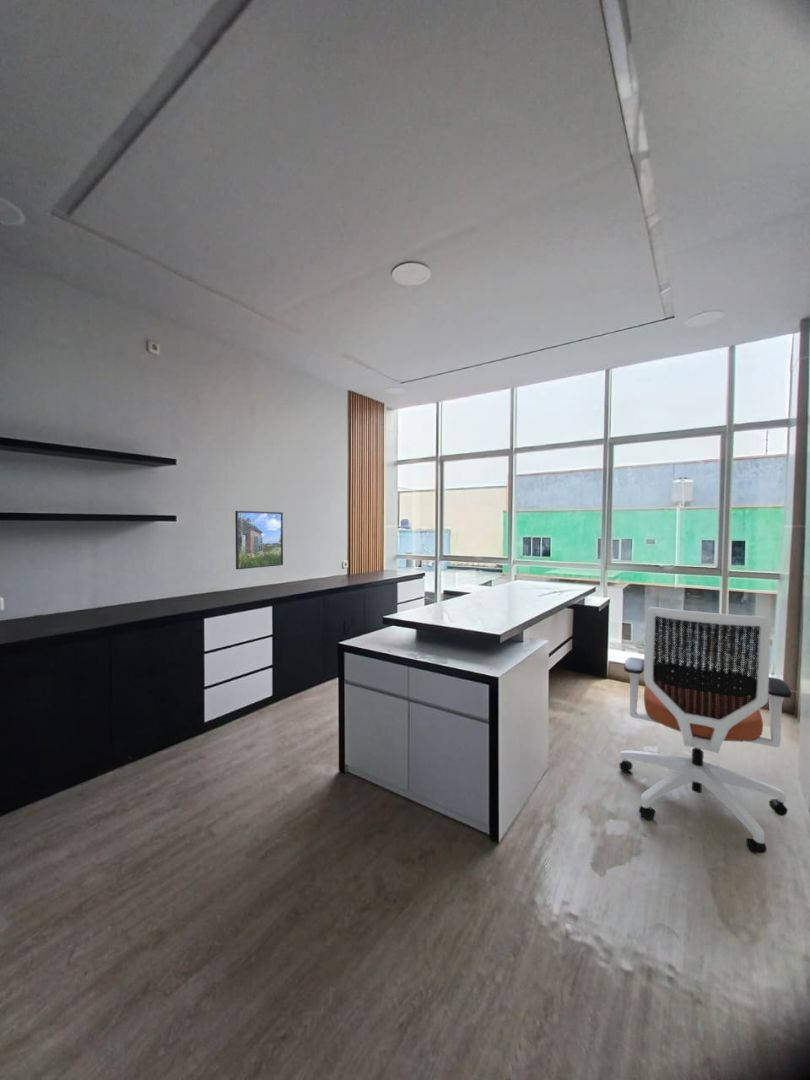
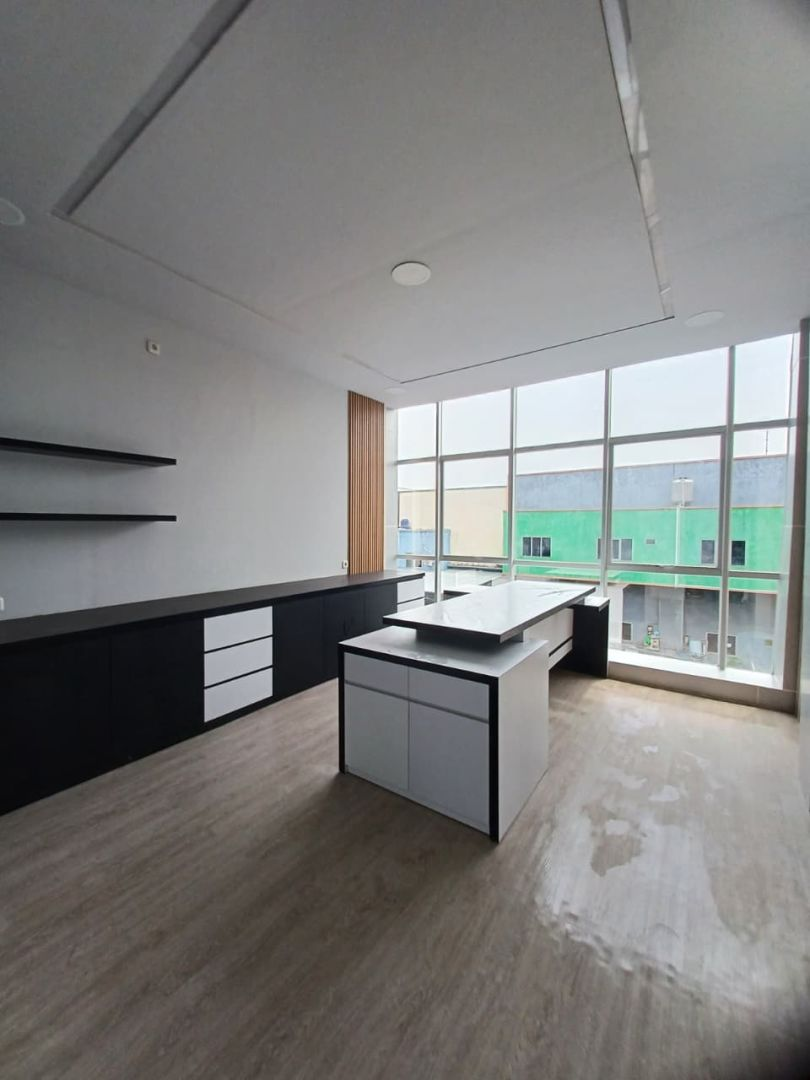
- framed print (260, 539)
- office chair (699, 700)
